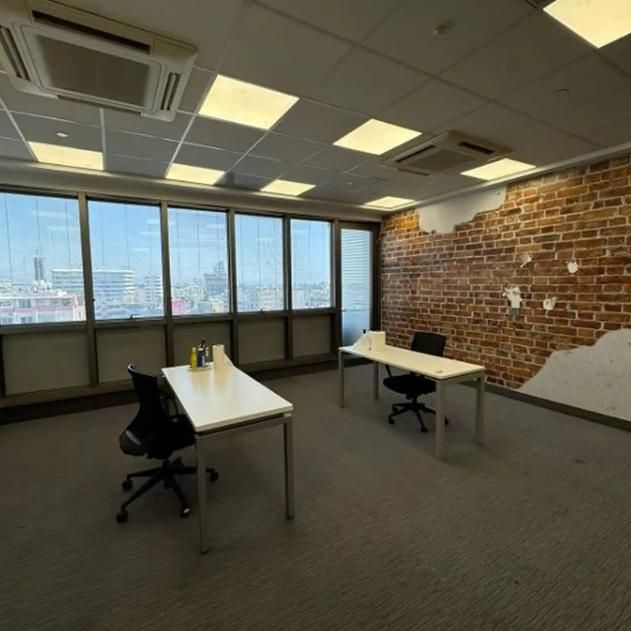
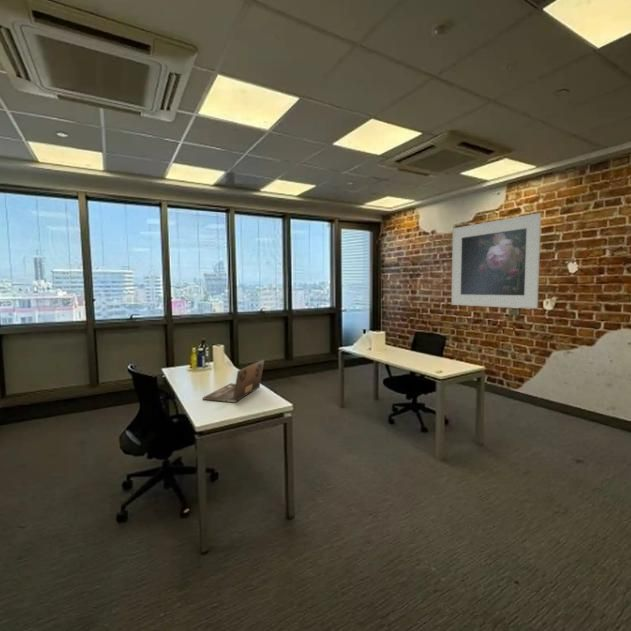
+ laptop (236, 378)
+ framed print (490, 264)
